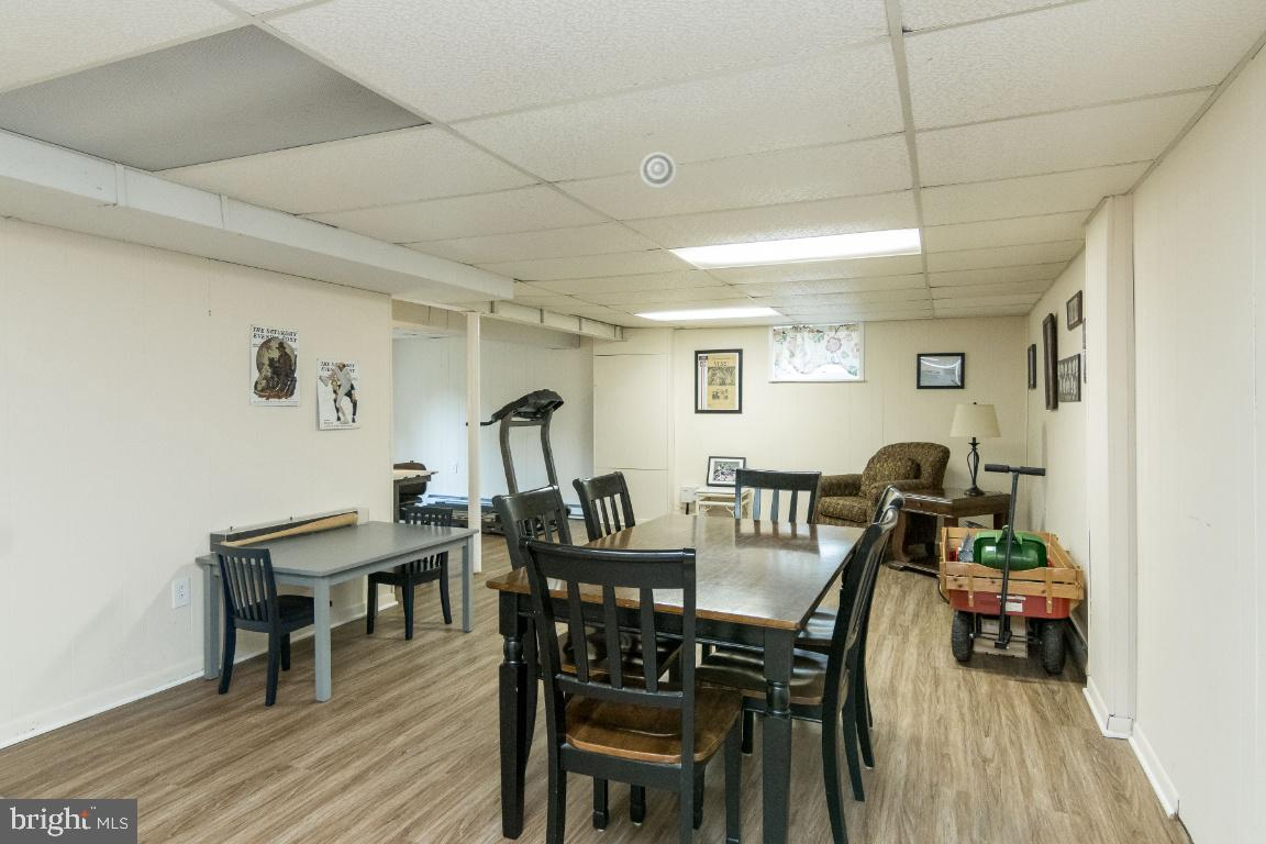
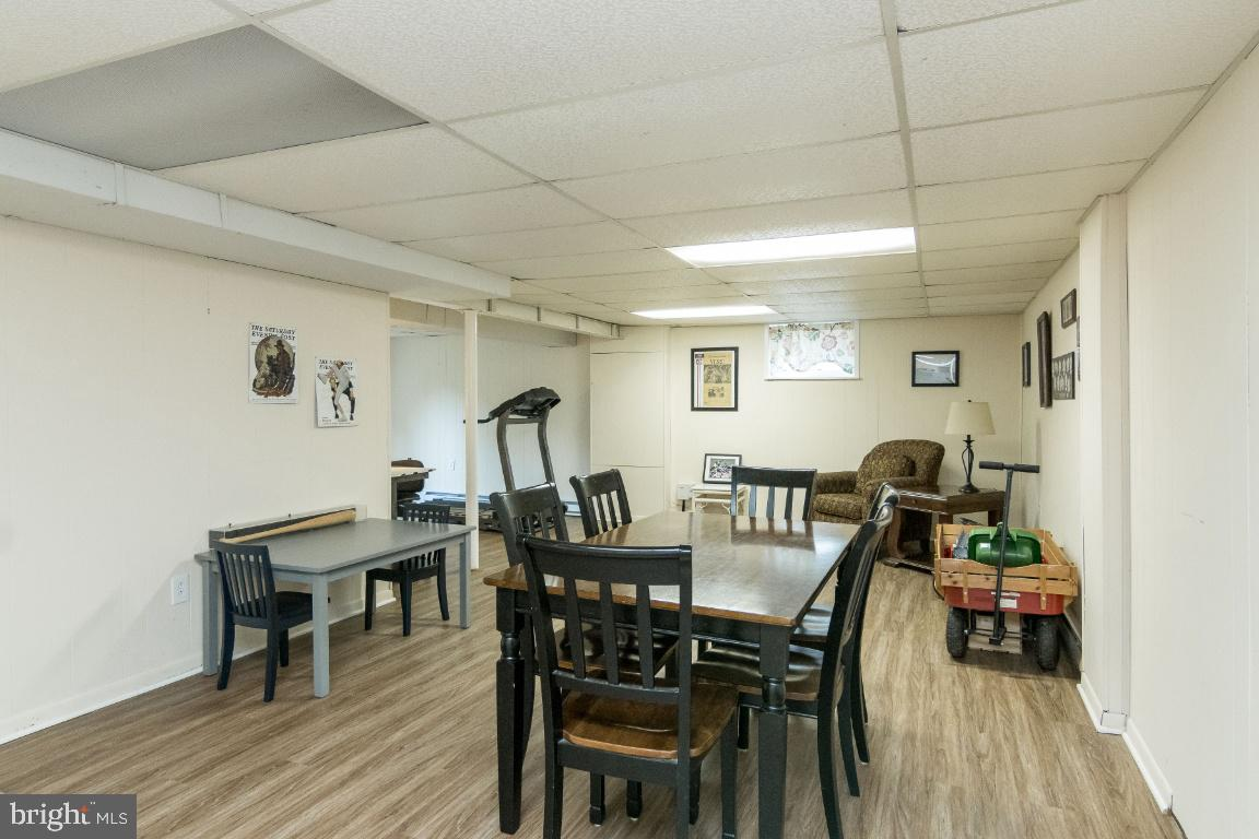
- smoke detector (657, 168)
